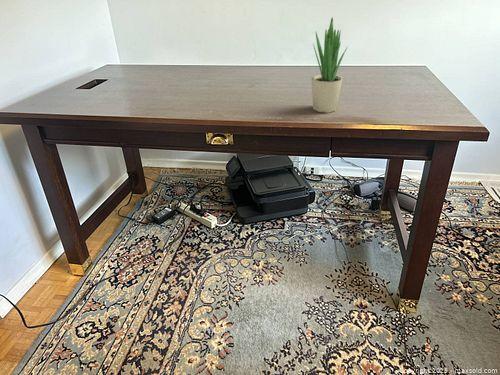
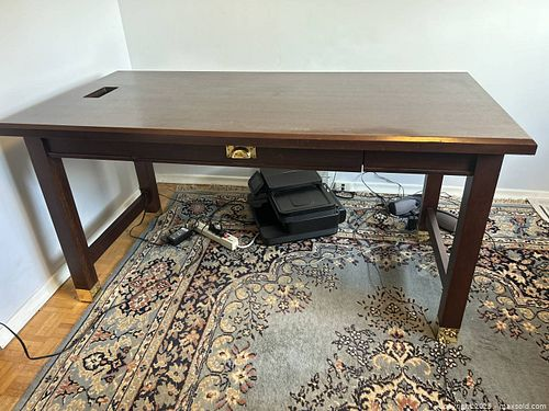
- potted plant (329, 64)
